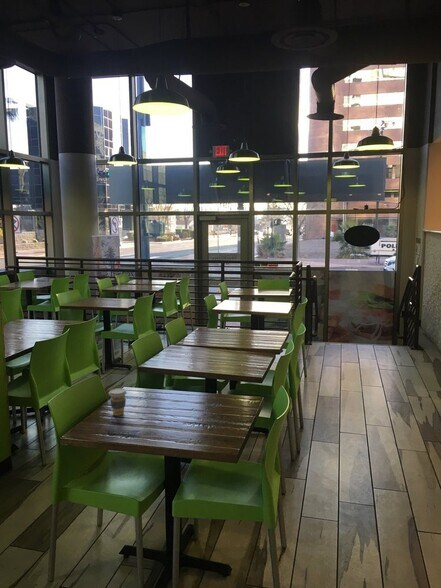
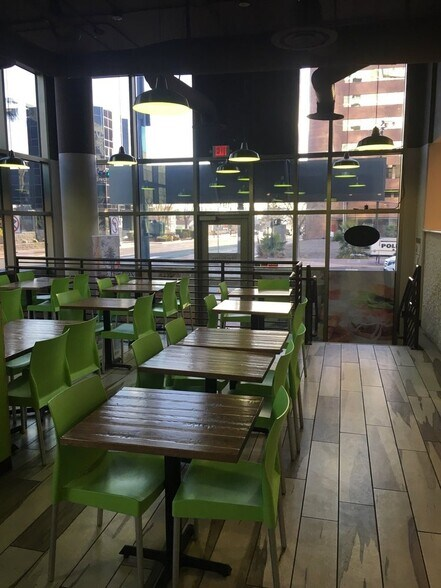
- coffee cup (118, 402)
